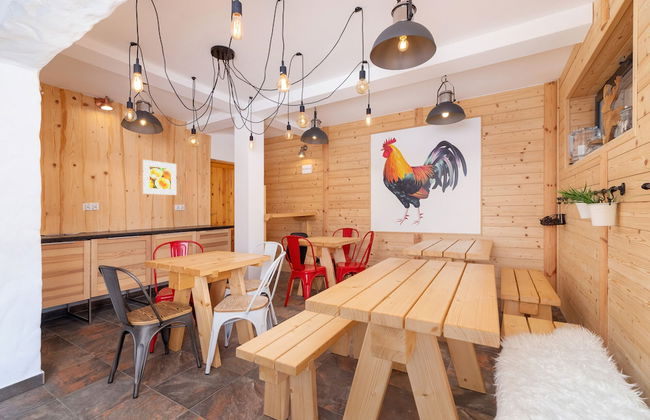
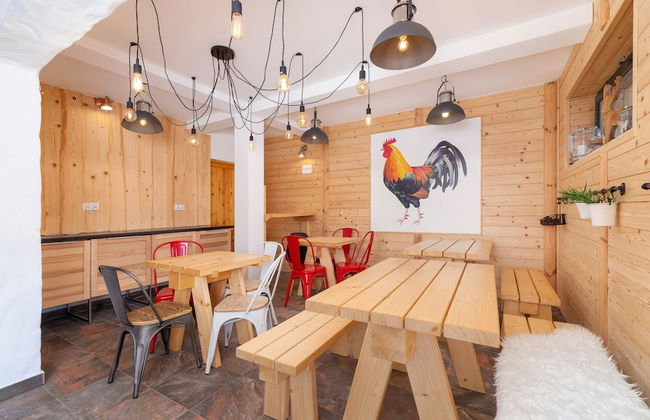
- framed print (160, 178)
